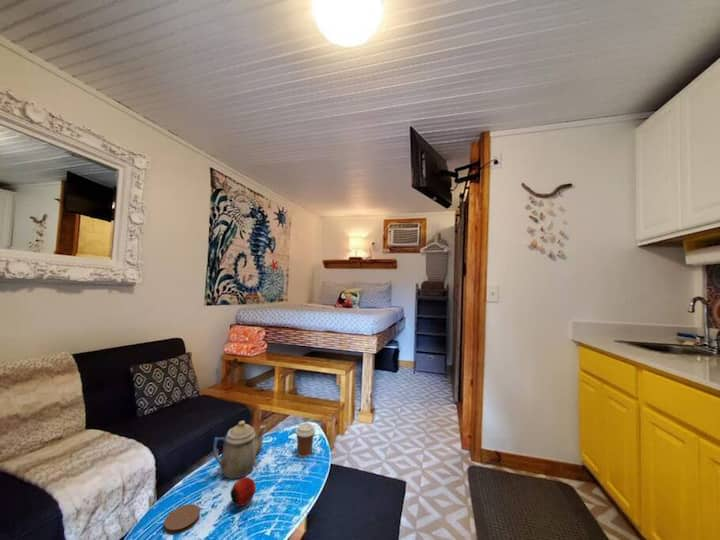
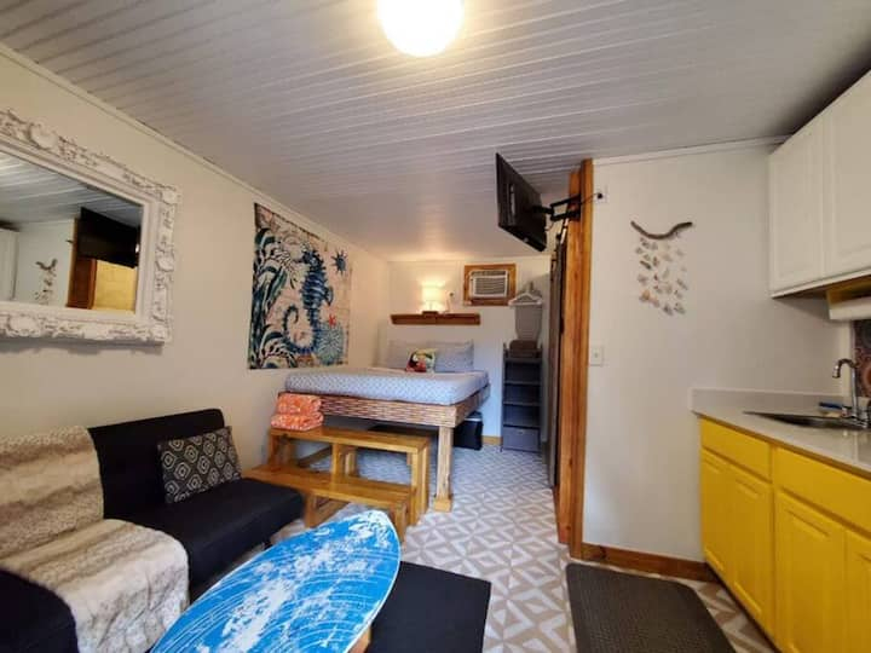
- apple (243, 492)
- coffee cup (305, 439)
- teapot (239, 445)
- coaster (182, 518)
